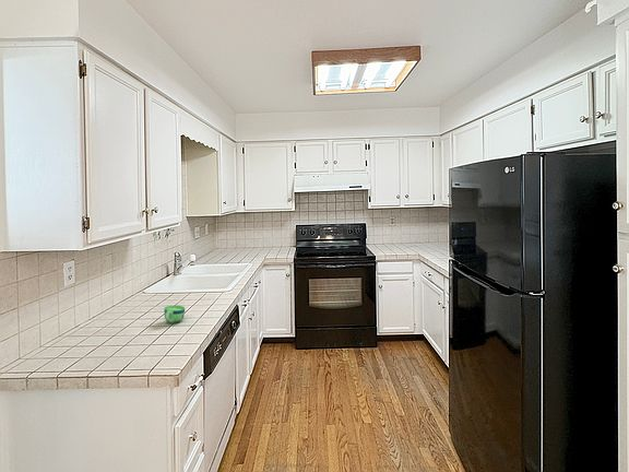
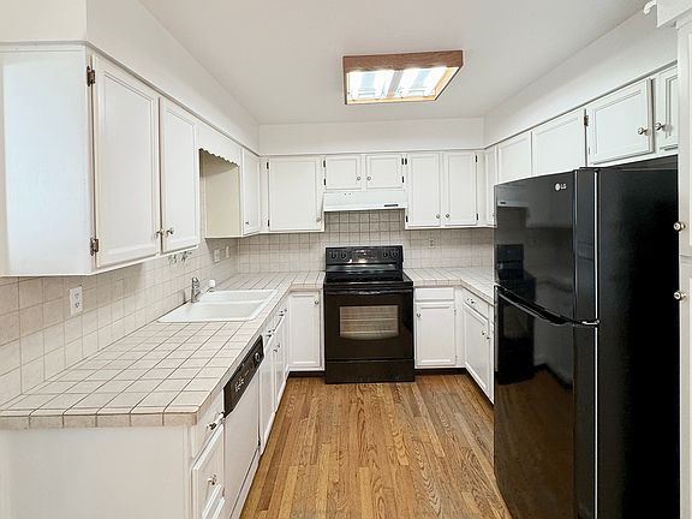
- cup (174, 315)
